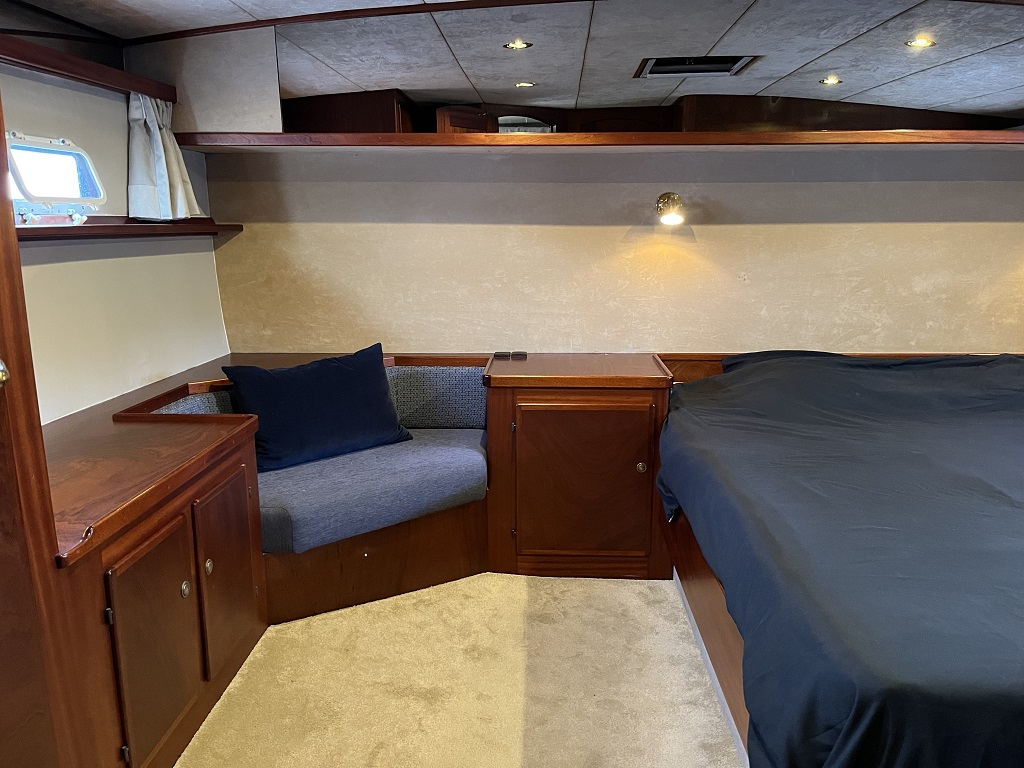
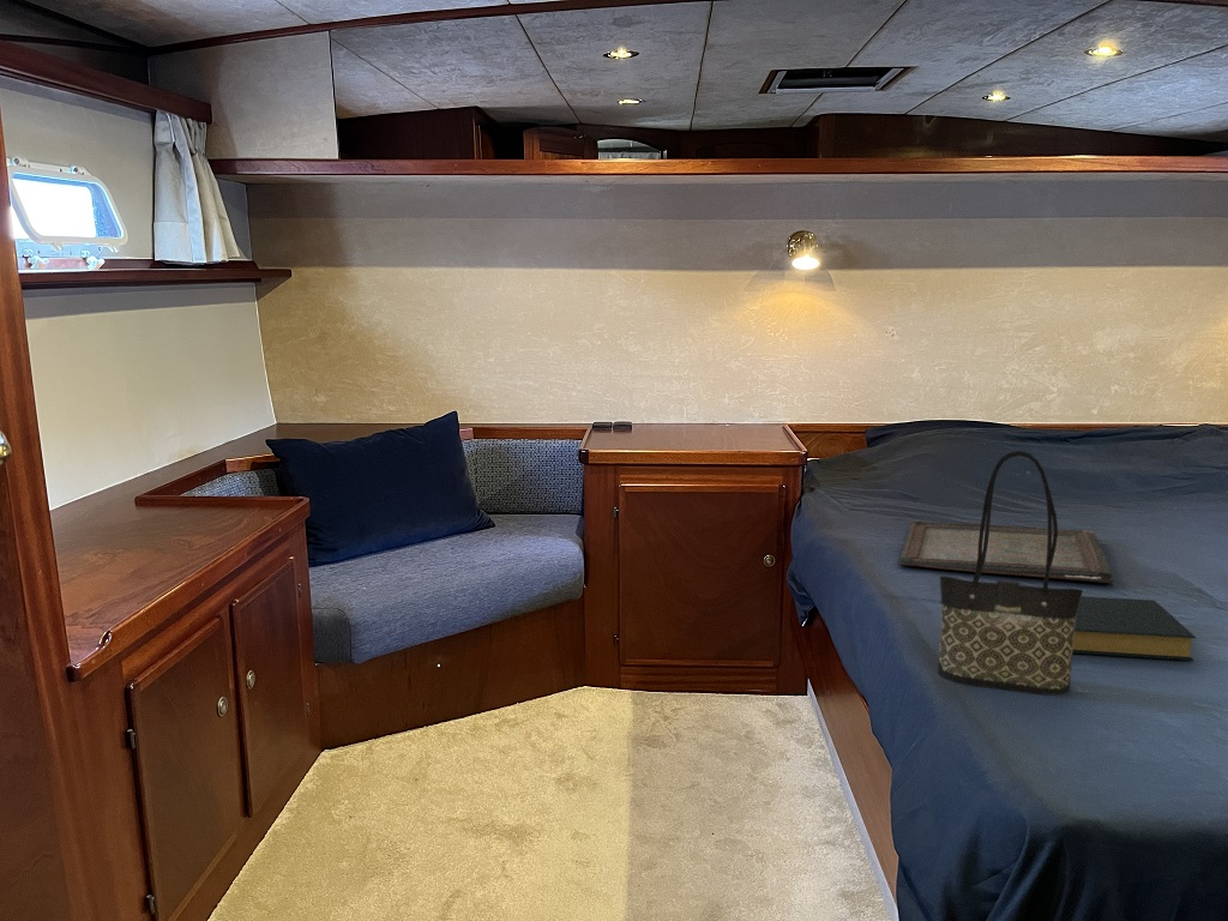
+ tote bag (1010, 582)
+ serving tray (1000, 546)
+ hardback book (1091, 624)
